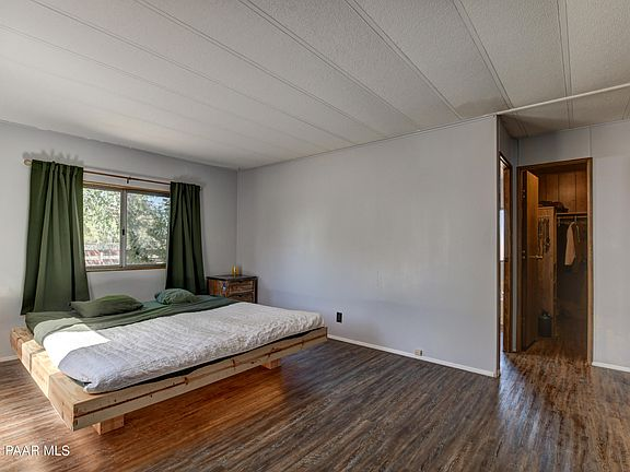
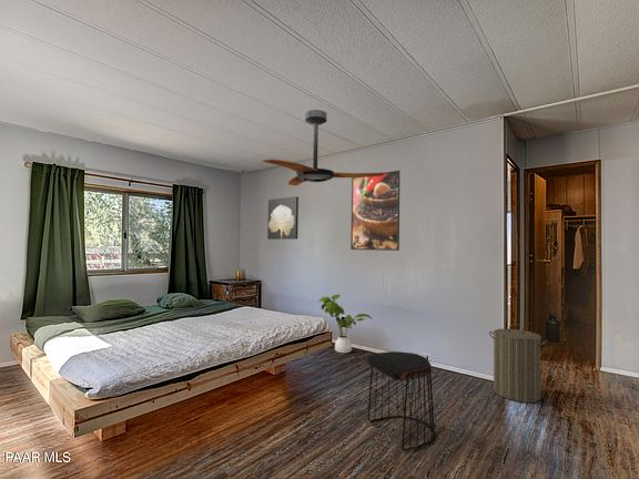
+ laundry hamper (516, 358)
+ house plant (339, 324)
+ wall art (282, 218)
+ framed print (374, 212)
+ stool (405, 394)
+ ceiling fan (317, 143)
